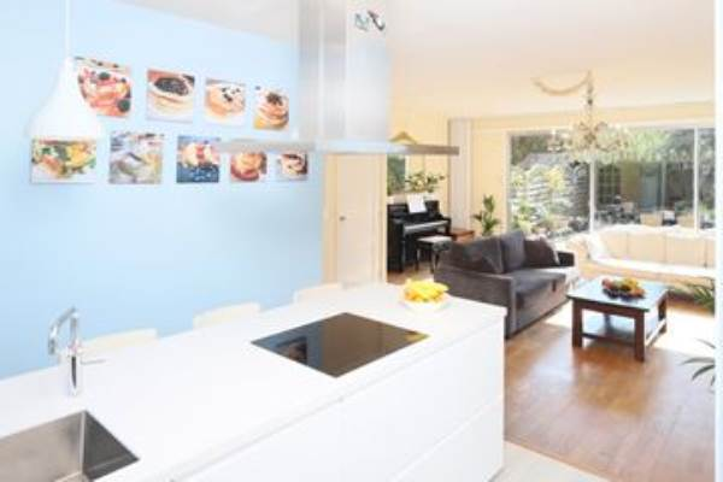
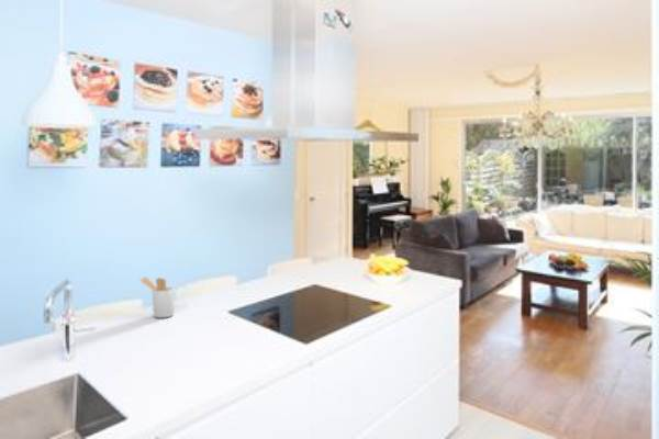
+ utensil holder (157, 295)
